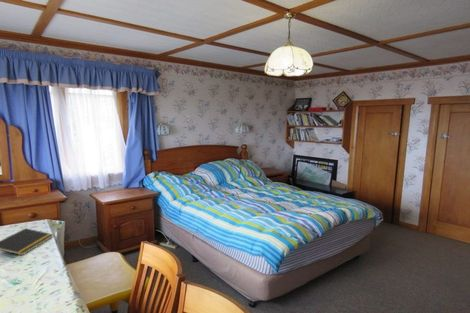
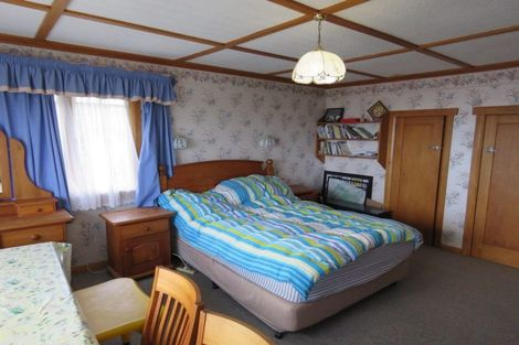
- notepad (24, 240)
